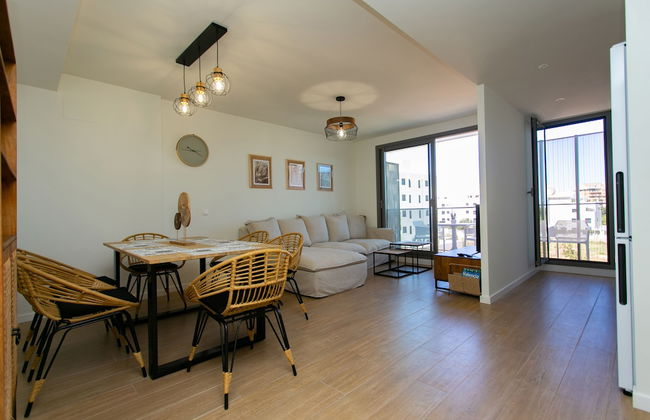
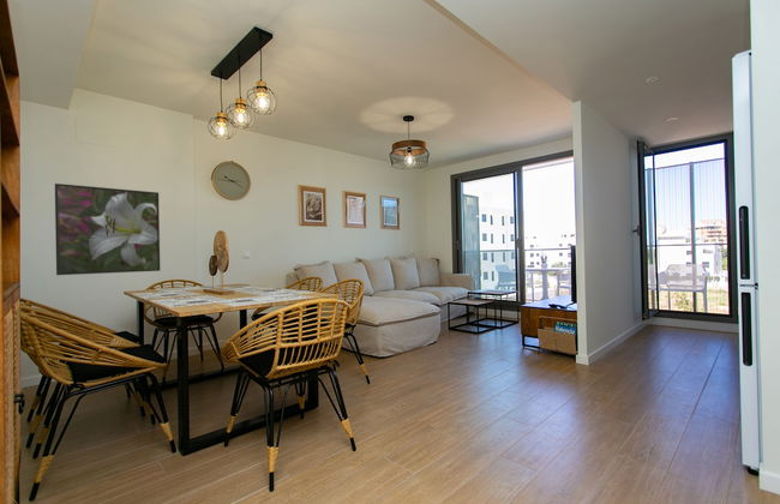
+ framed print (110, 230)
